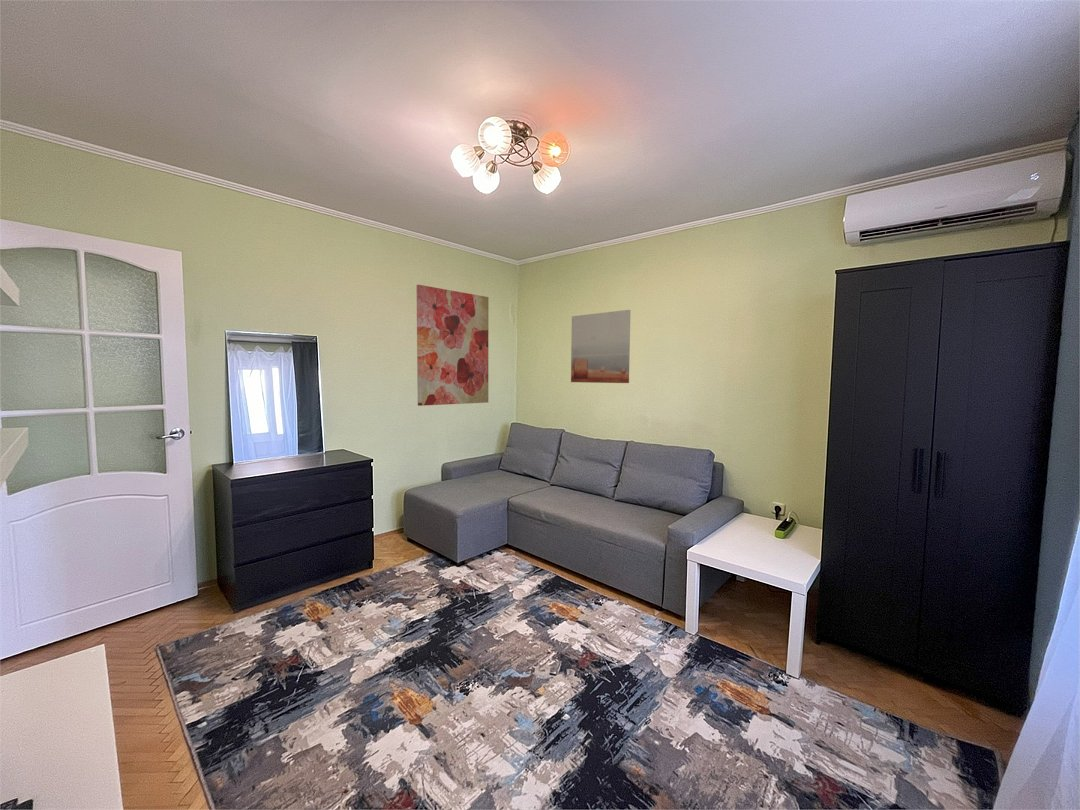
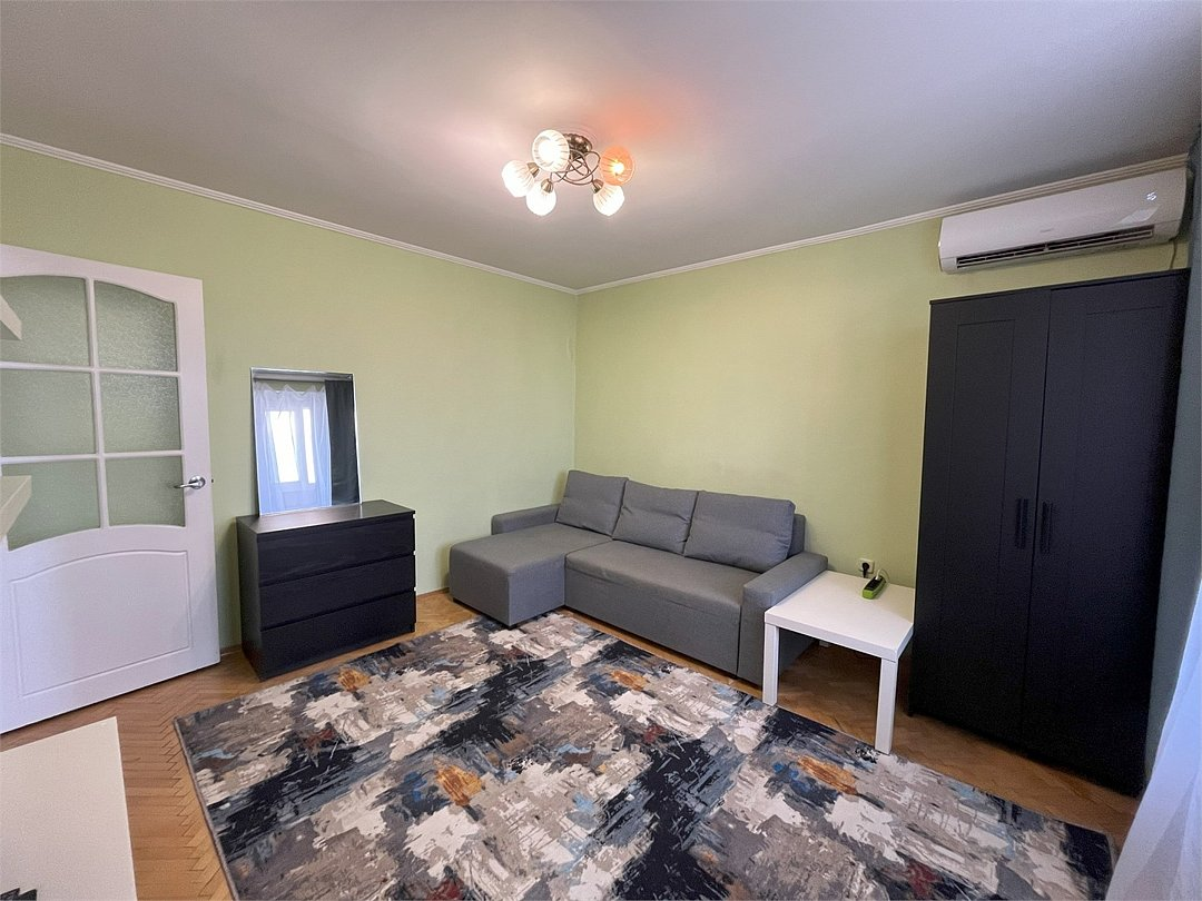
- wall art (599, 348)
- wall art (455, 348)
